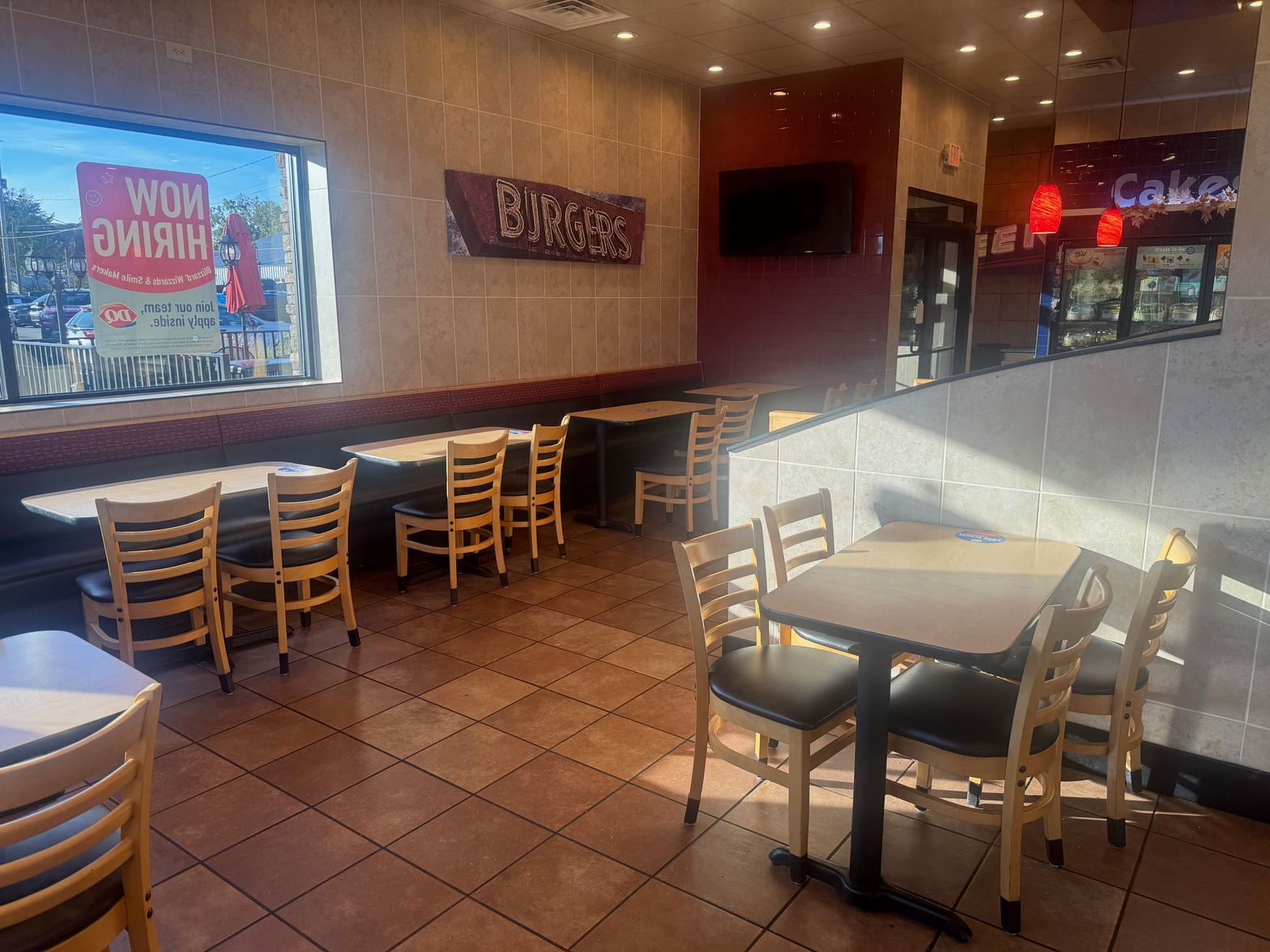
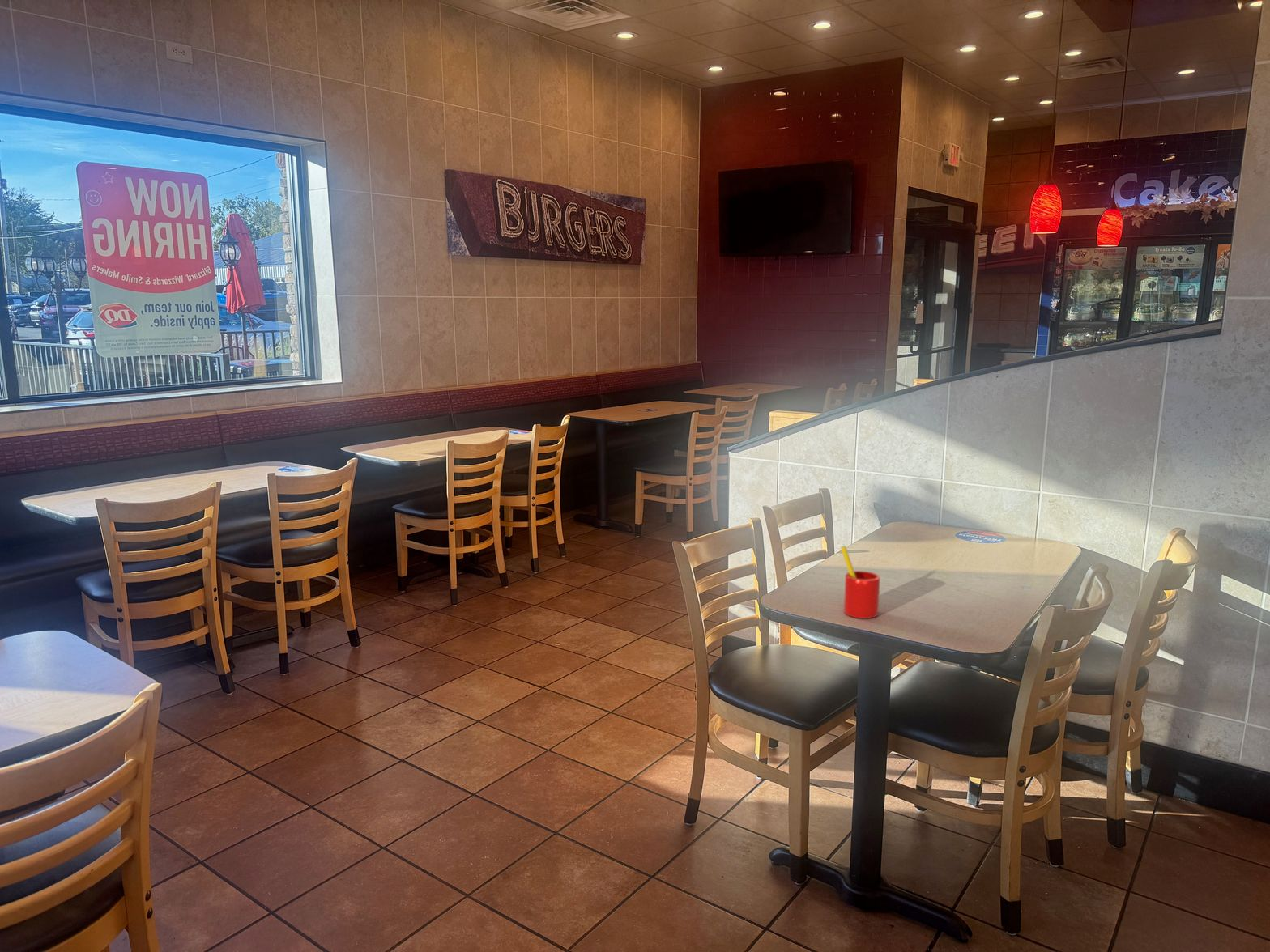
+ straw (859, 580)
